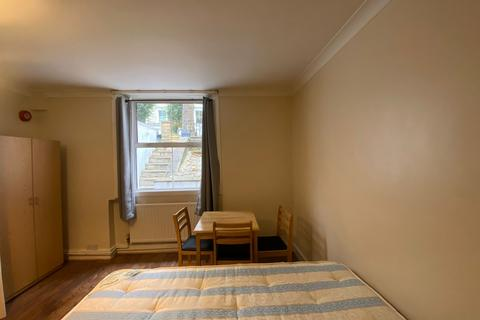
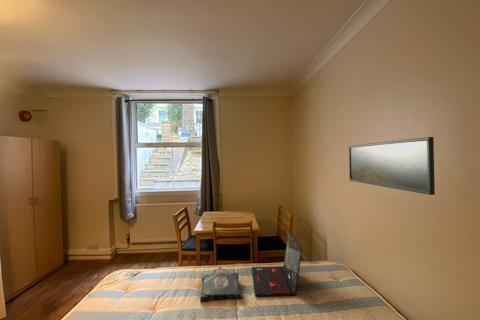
+ laptop (274, 266)
+ photo frame (220, 280)
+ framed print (380, 164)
